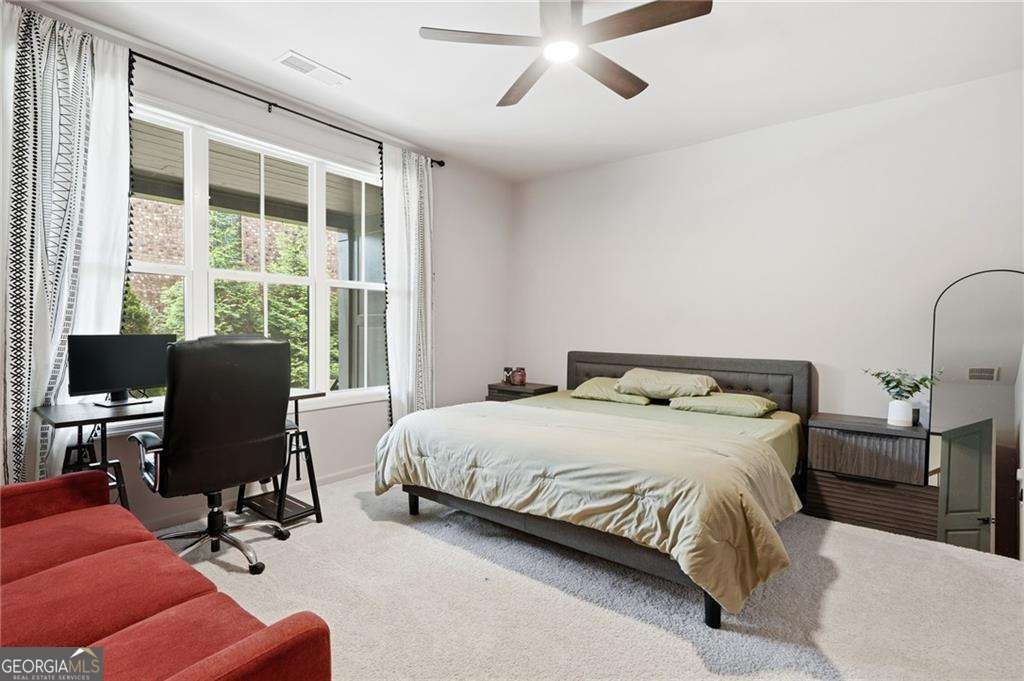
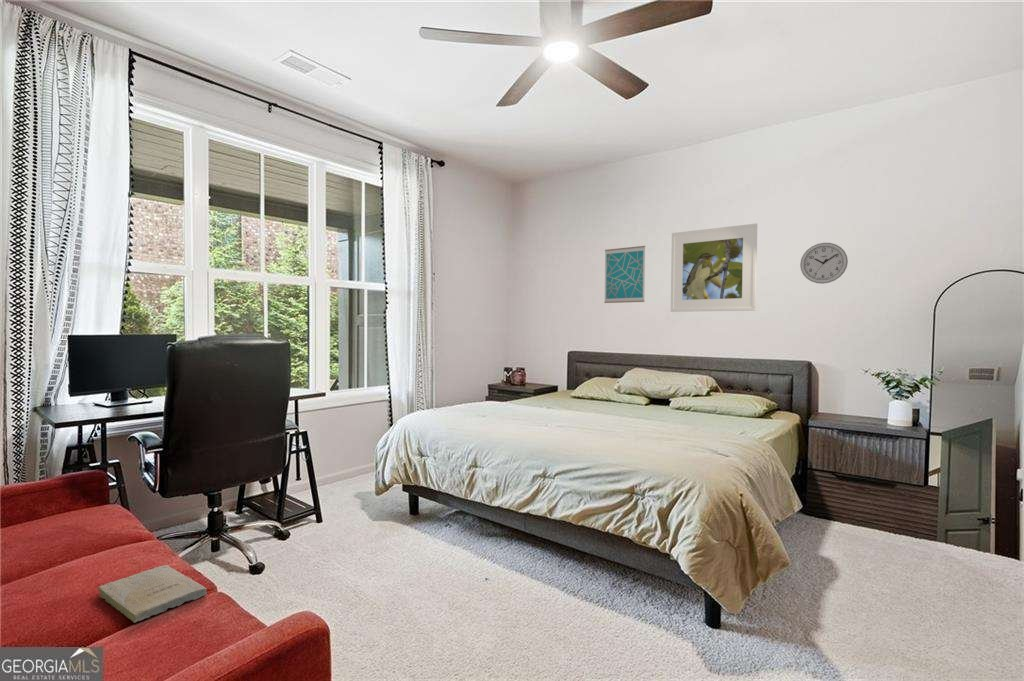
+ wall art (624, 275)
+ wall clock (823, 263)
+ book (151, 590)
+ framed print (711, 270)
